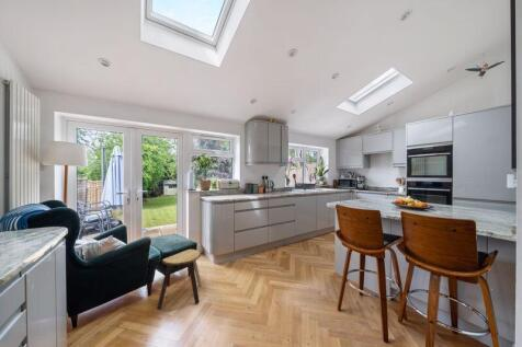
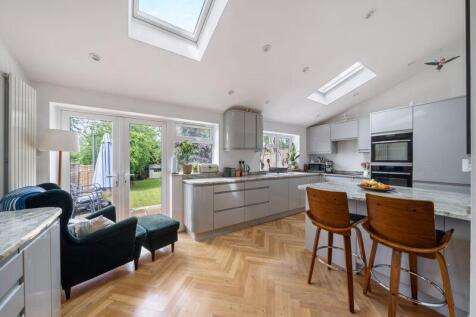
- stool (190, 276)
